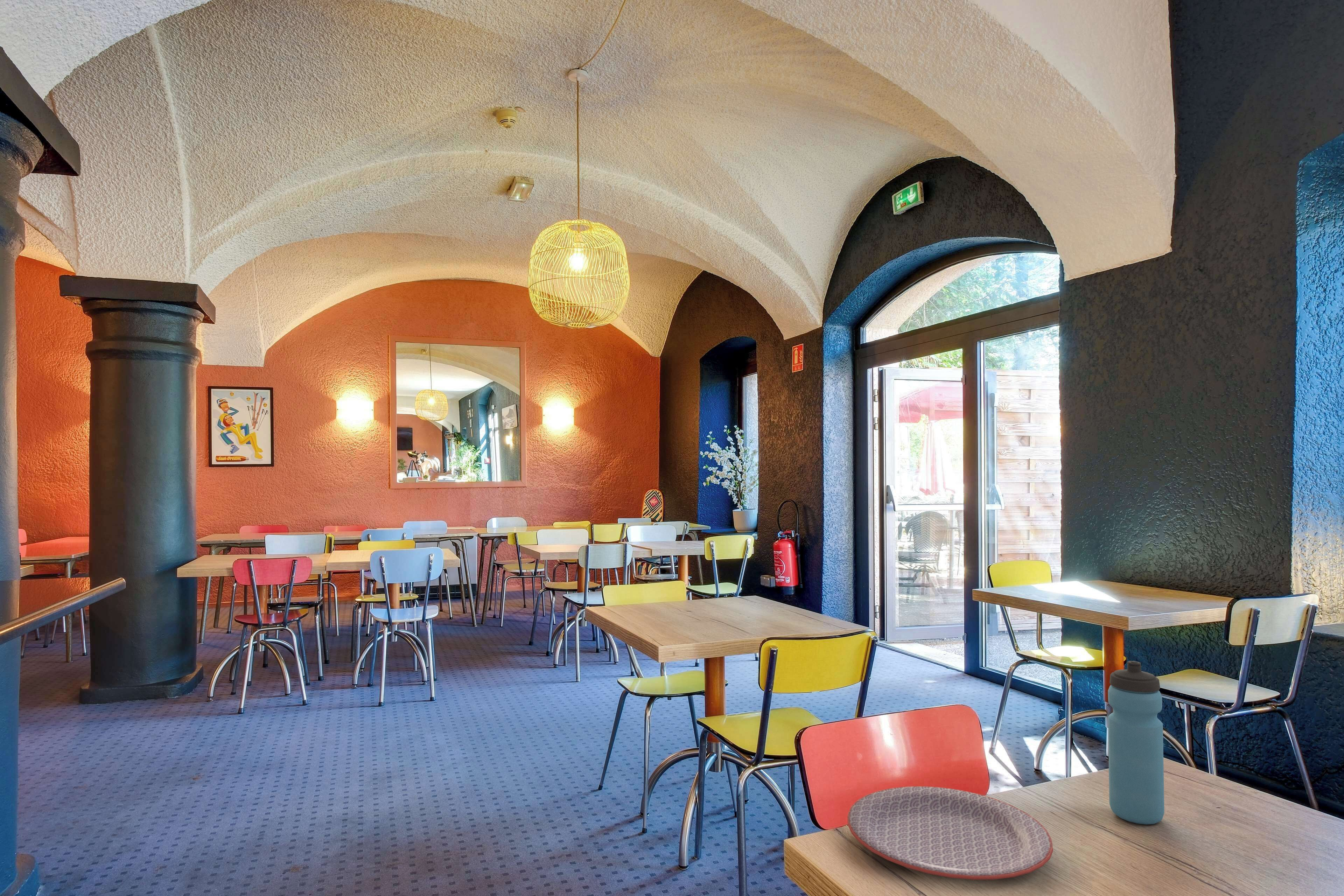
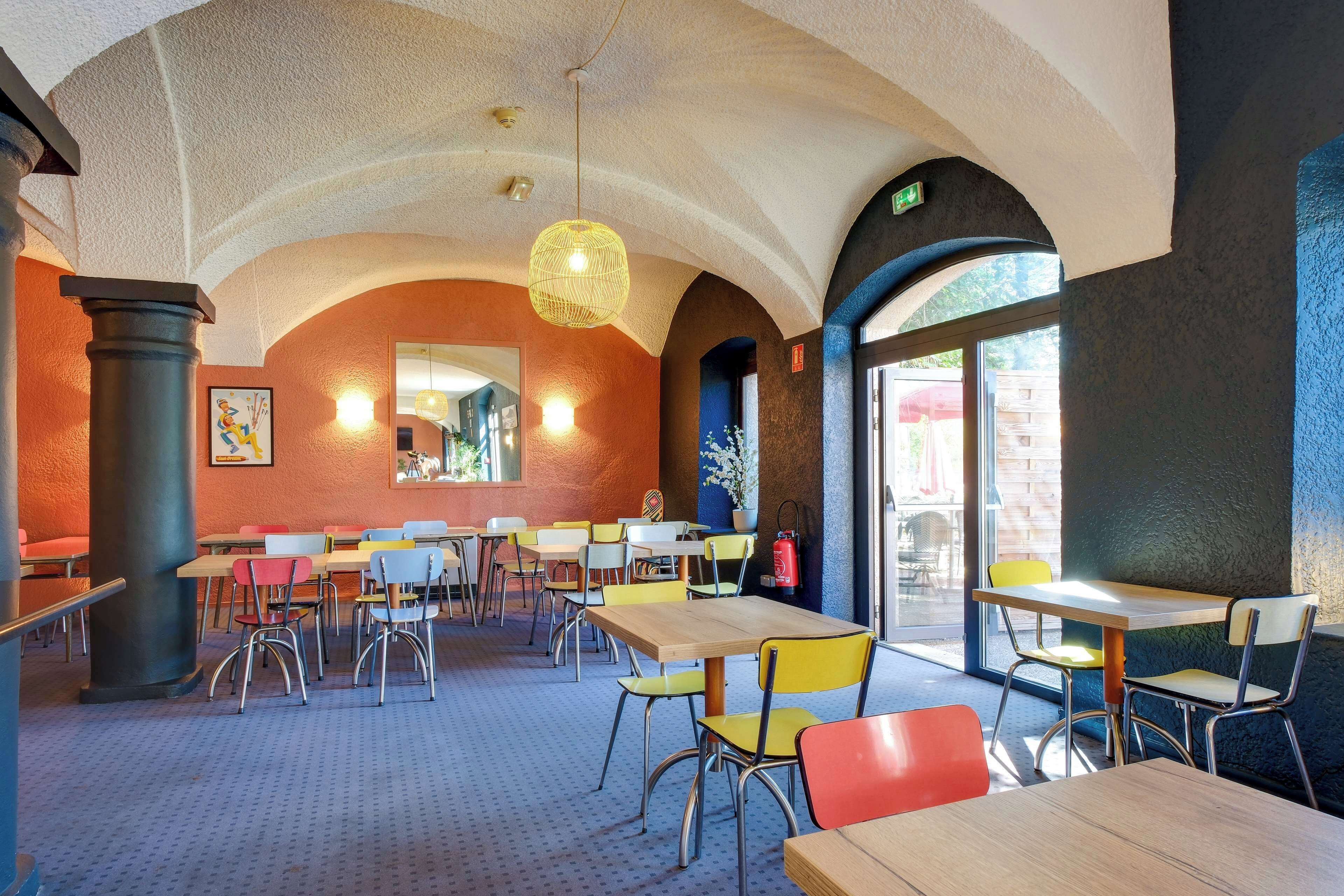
- plate (946, 834)
- water bottle (1135, 738)
